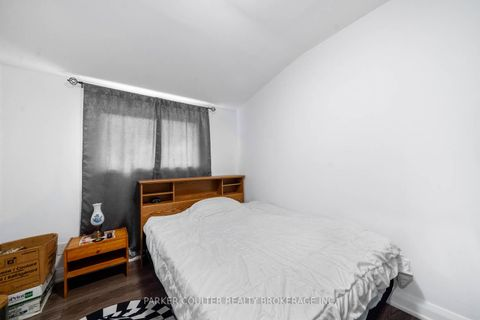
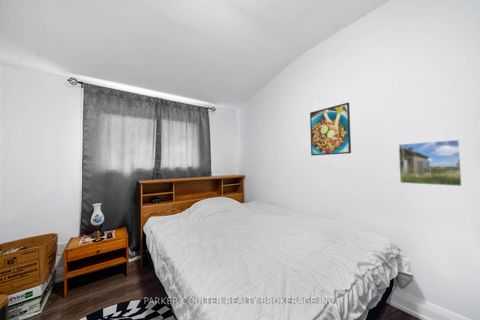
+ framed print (427, 163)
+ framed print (328, 131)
